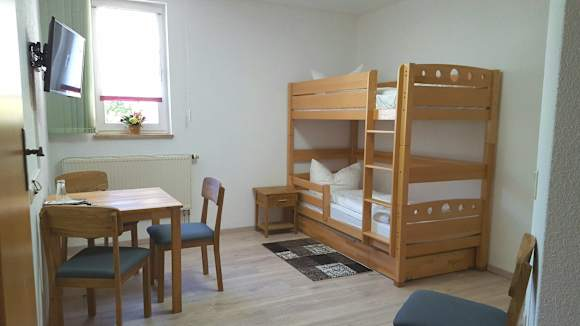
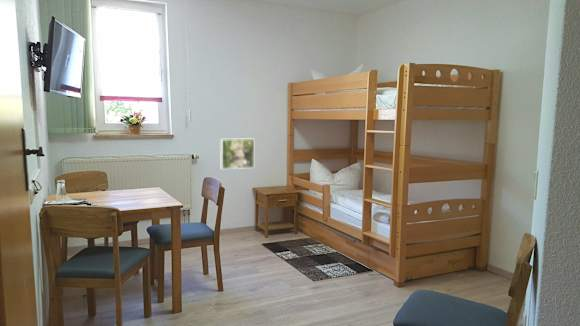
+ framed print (237, 153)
